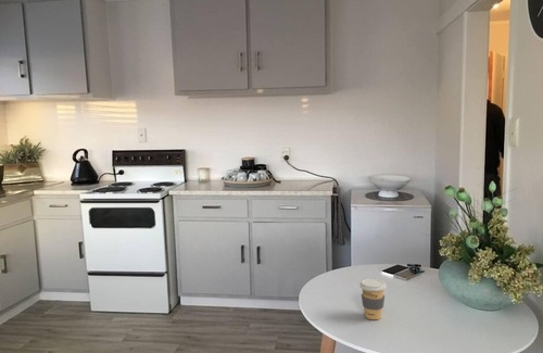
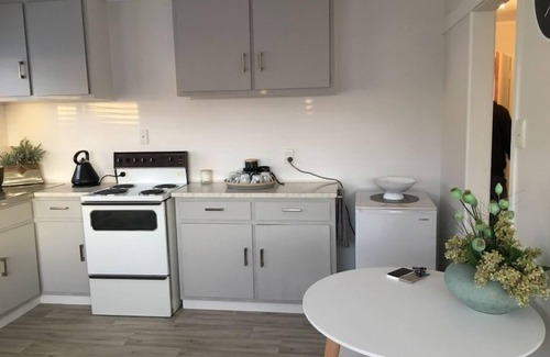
- coffee cup (372, 299)
